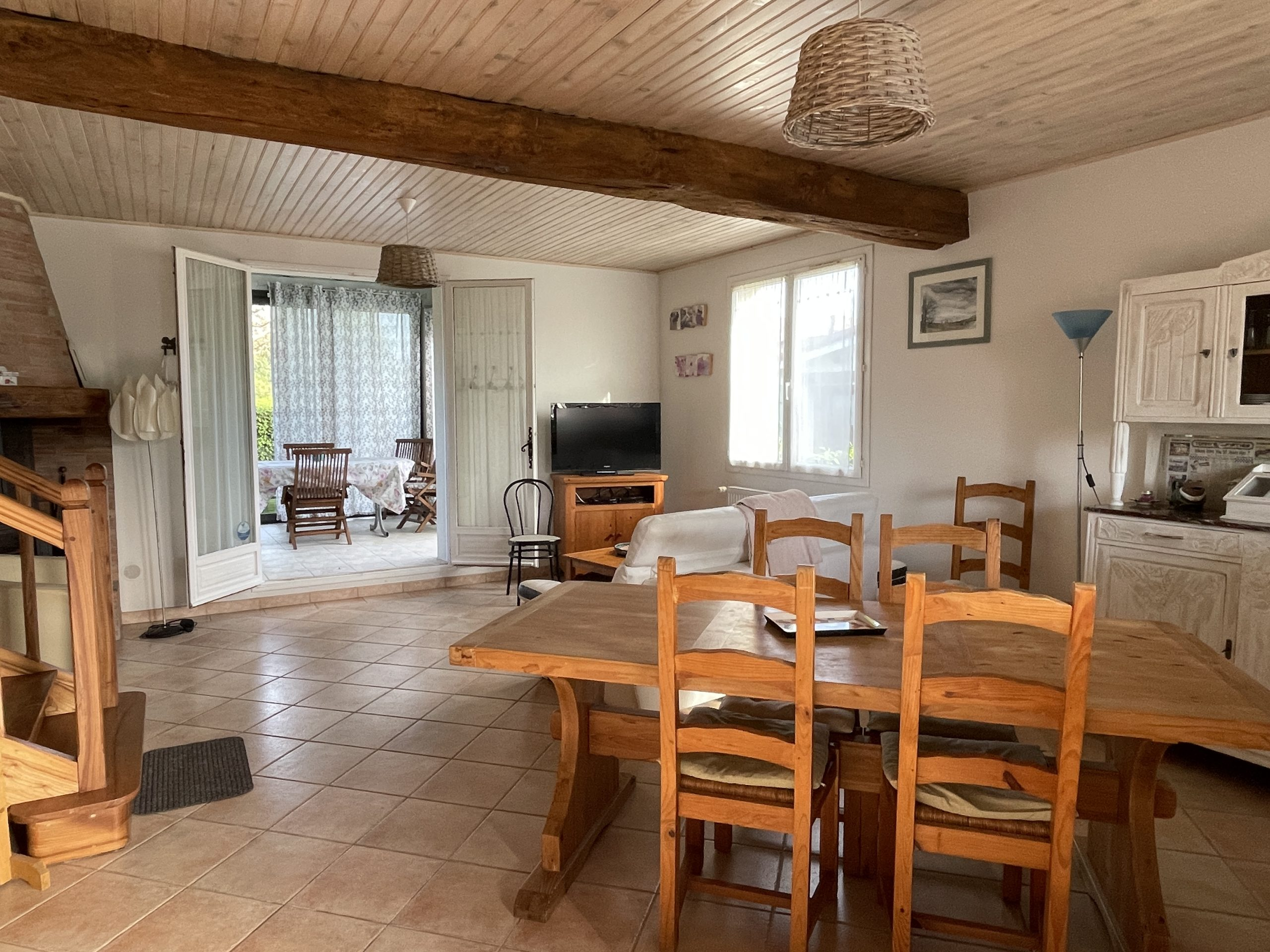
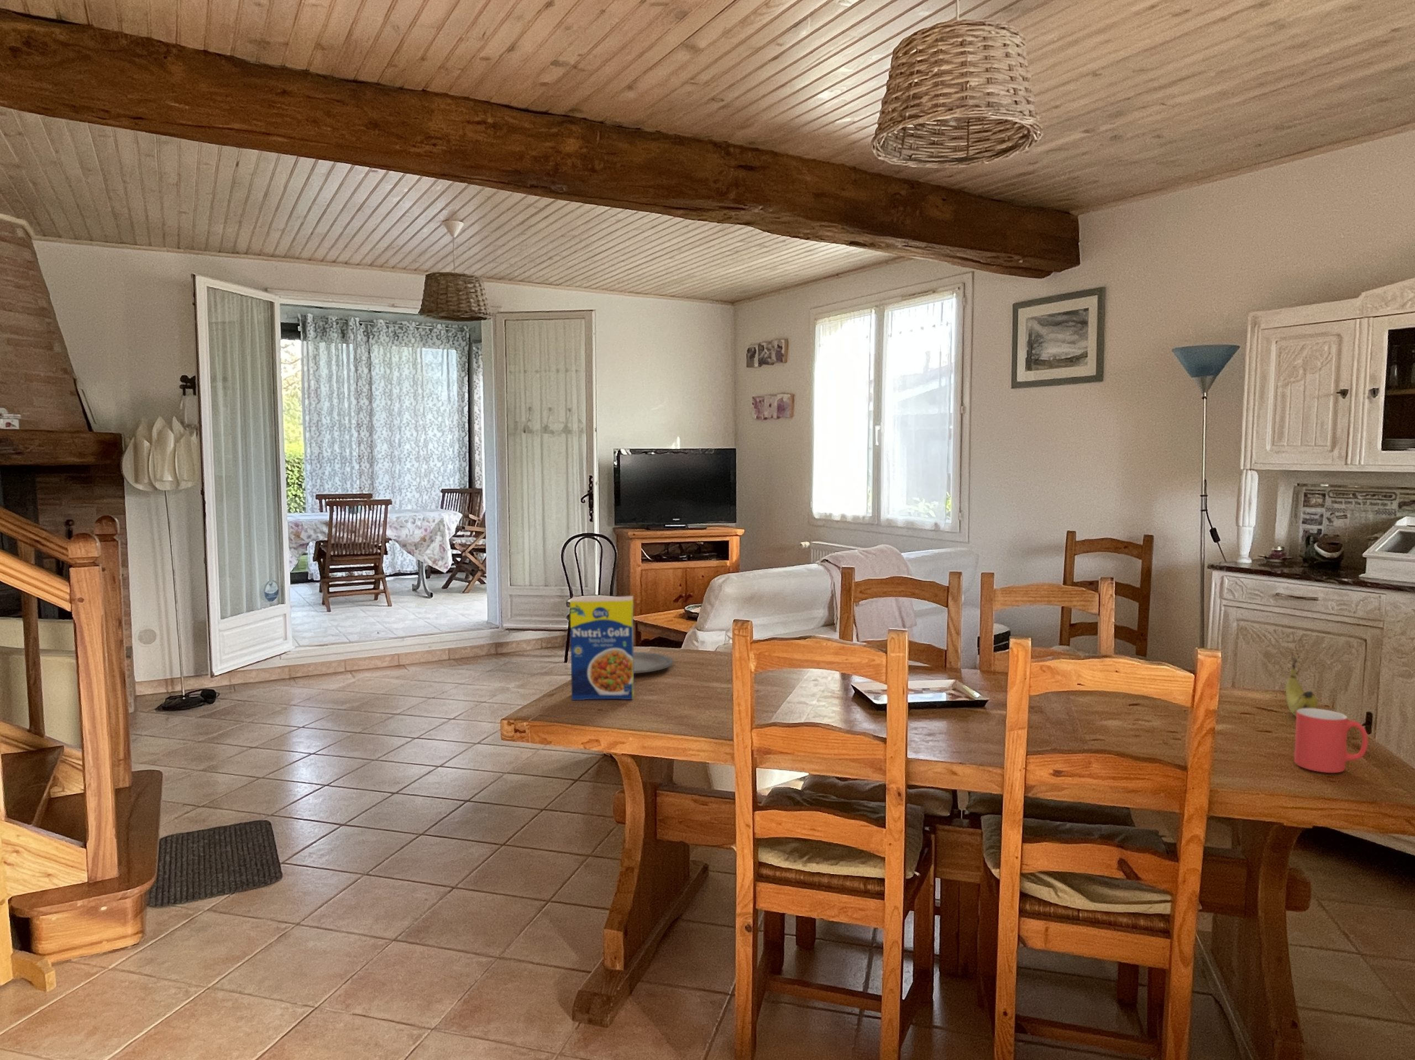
+ legume (603, 647)
+ plate (634, 664)
+ fruit (1300, 689)
+ mug (1330, 742)
